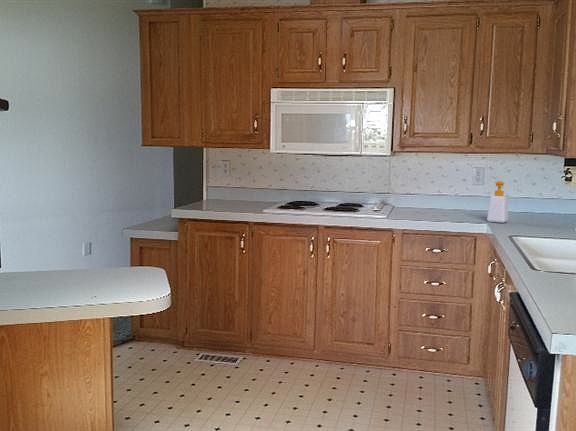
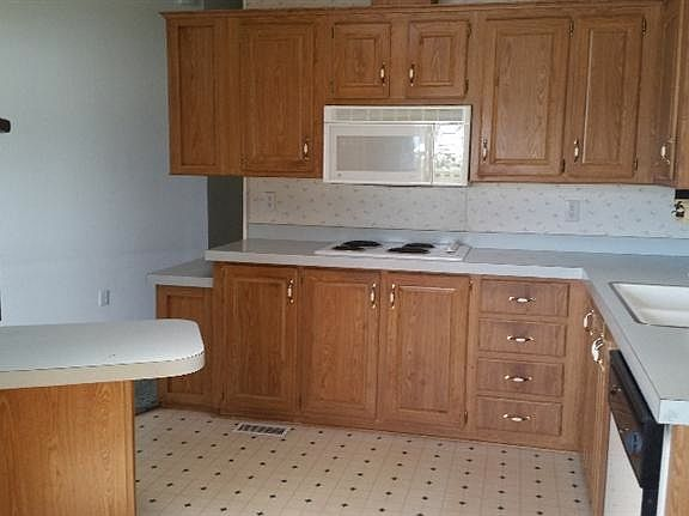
- soap bottle (499, 201)
